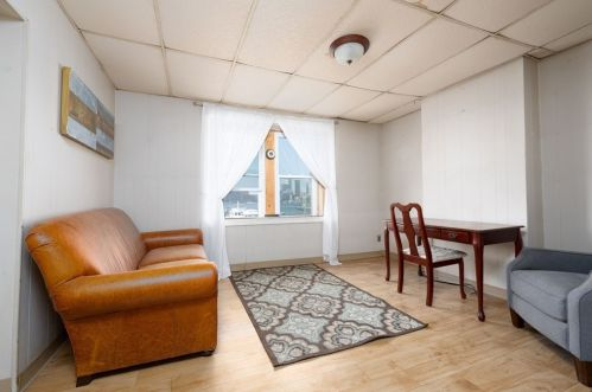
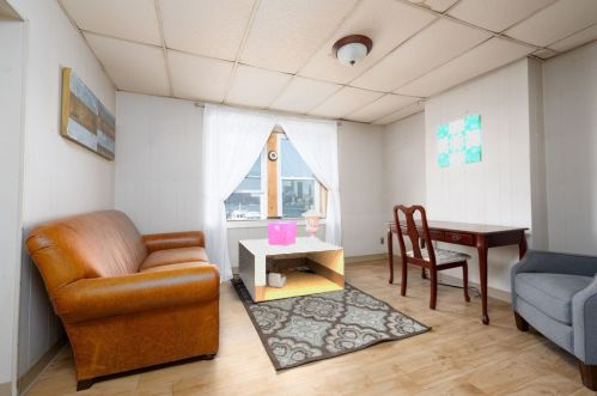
+ storage bench (286, 257)
+ storage bin (281, 232)
+ decorative urn (311, 223)
+ wall art (457, 142)
